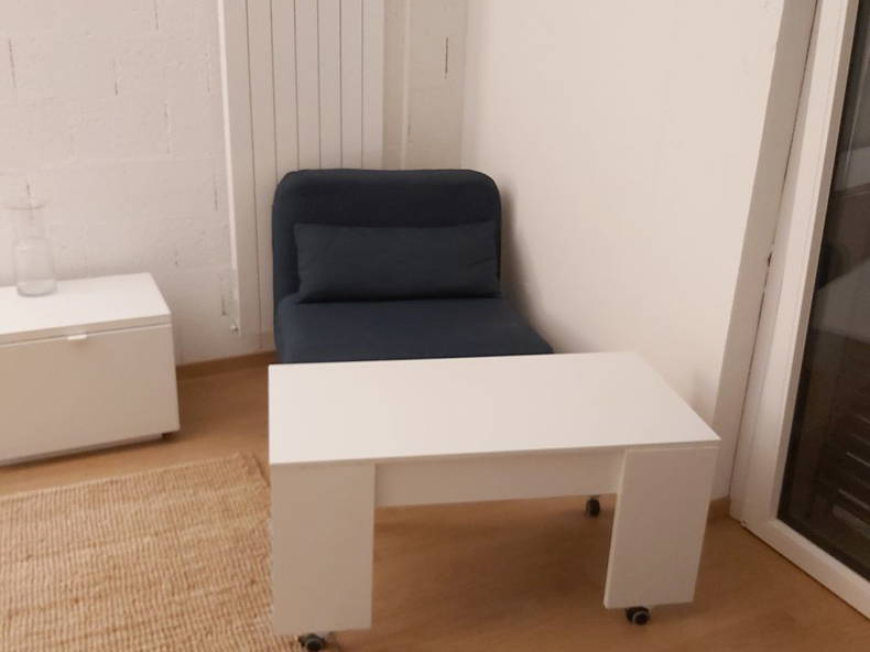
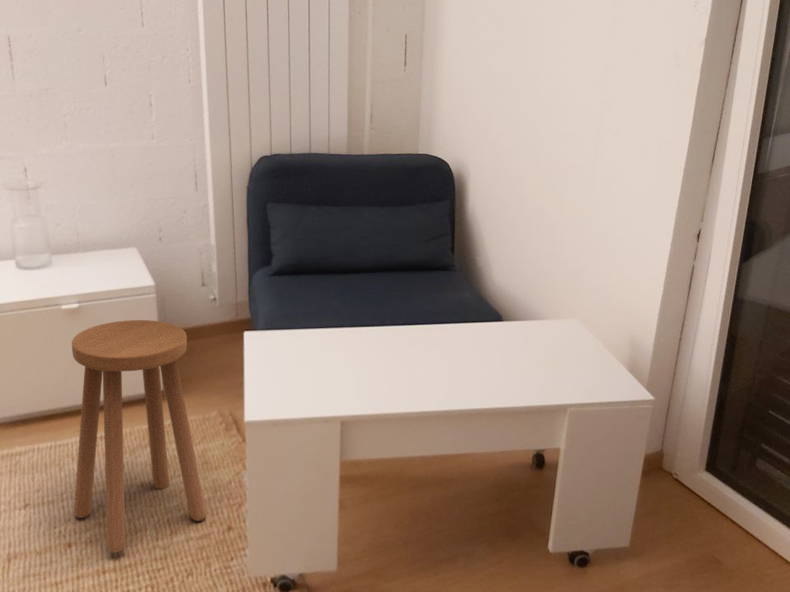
+ stool (122, 430)
